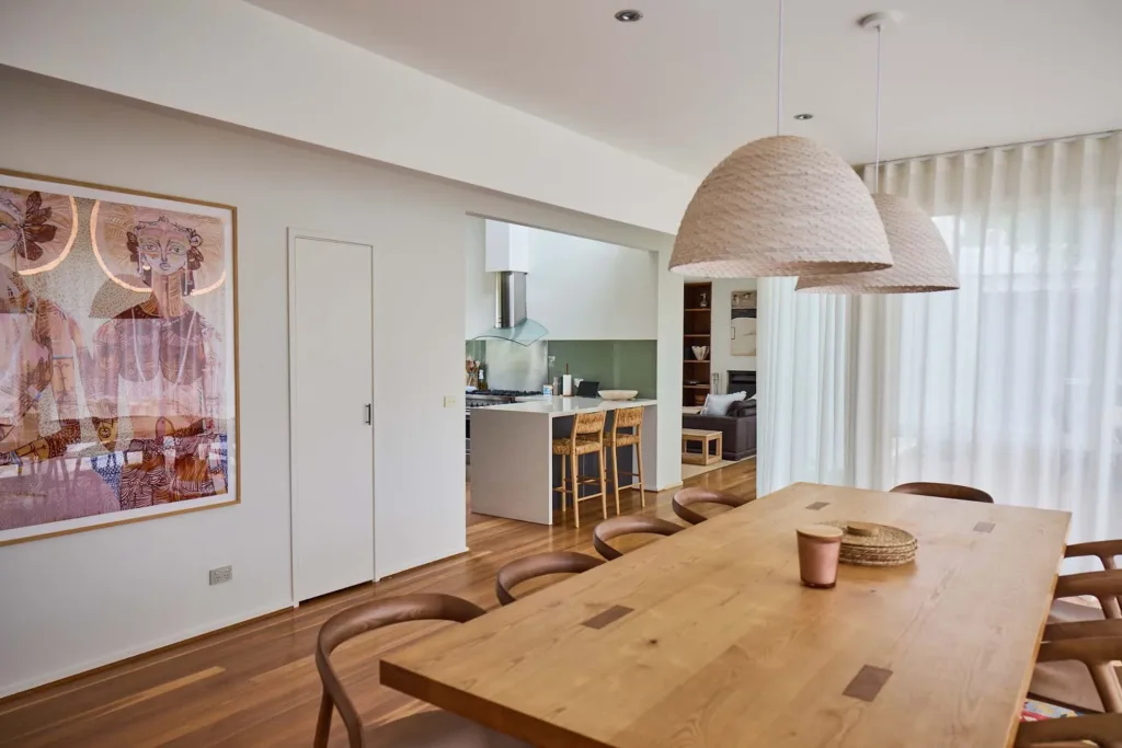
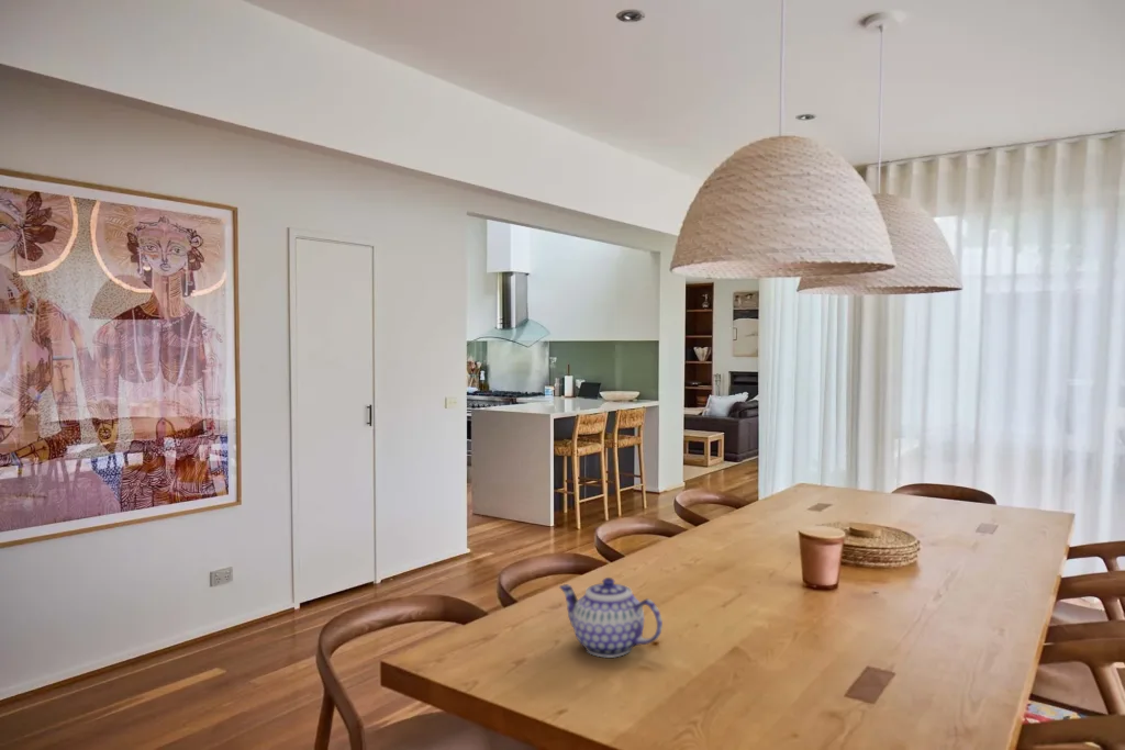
+ teapot (608, 613)
